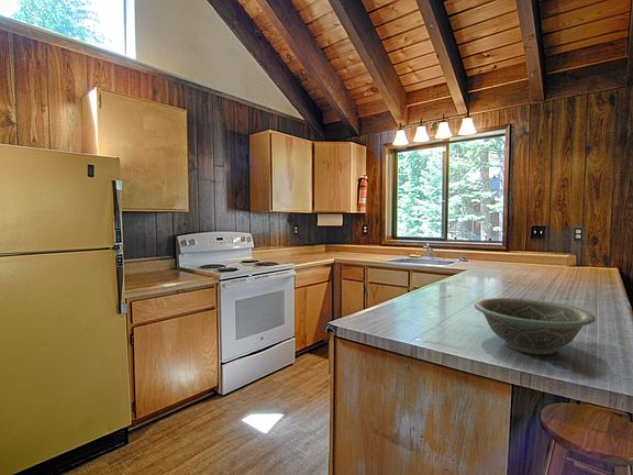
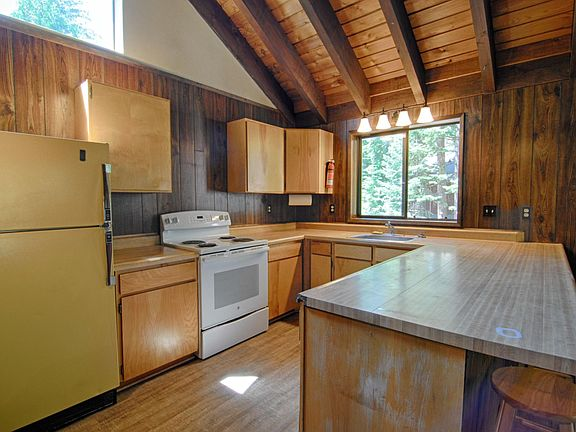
- decorative bowl (529, 328)
